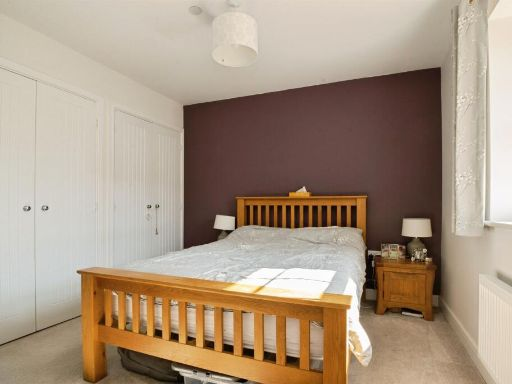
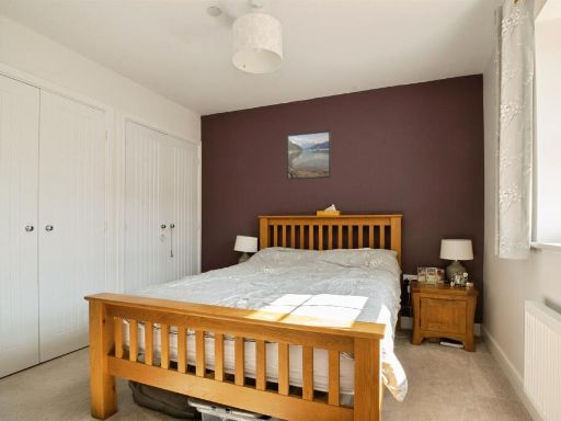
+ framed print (308, 156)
